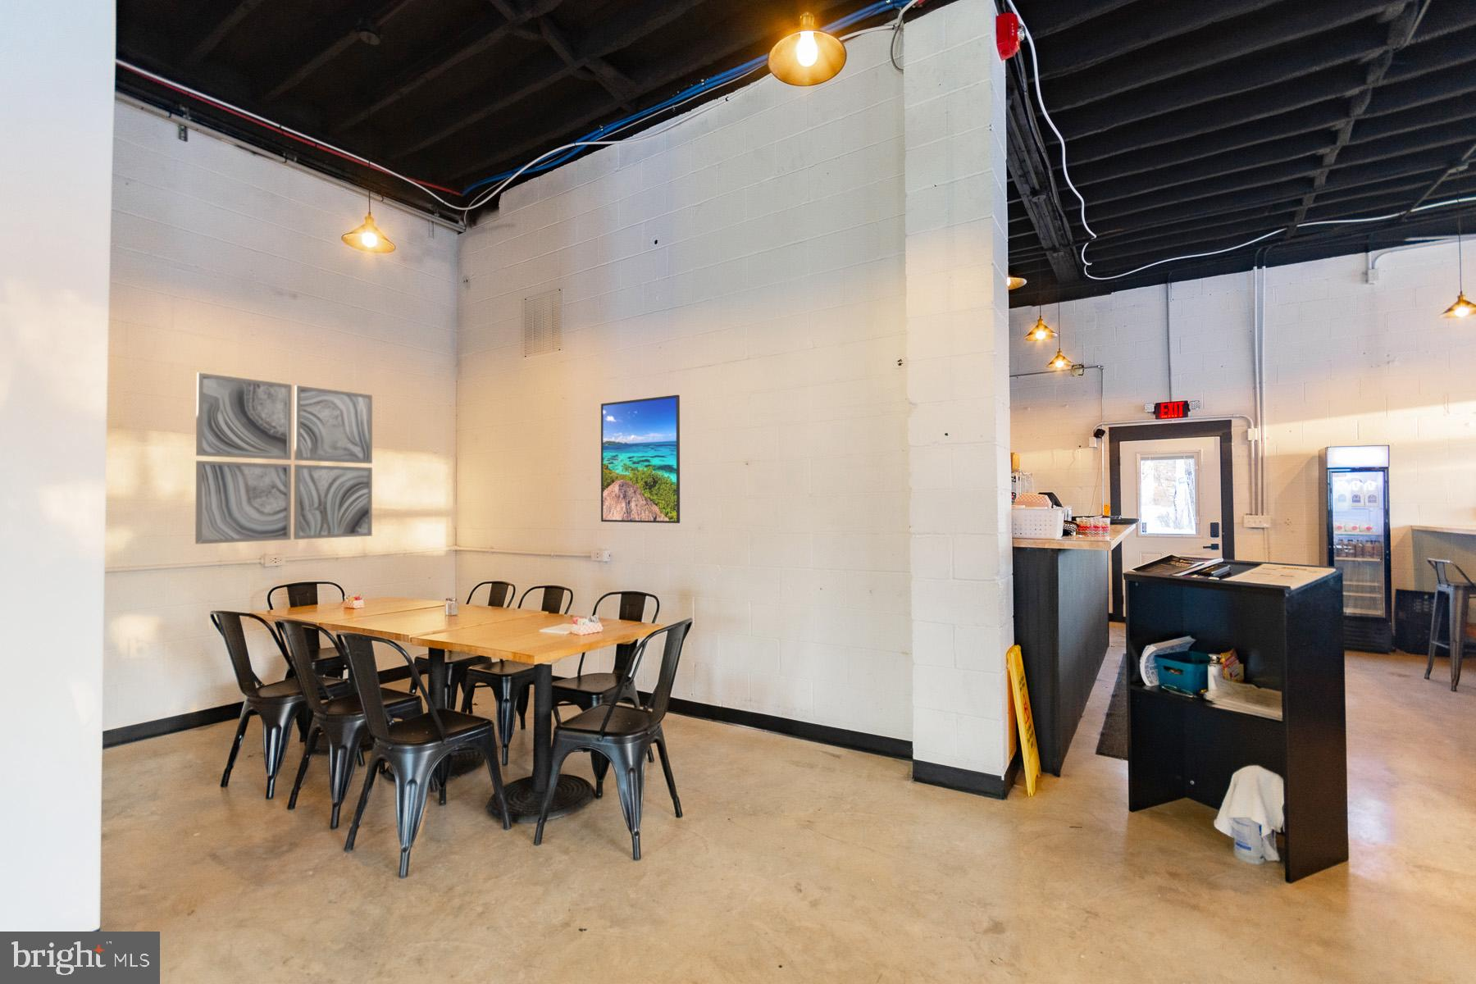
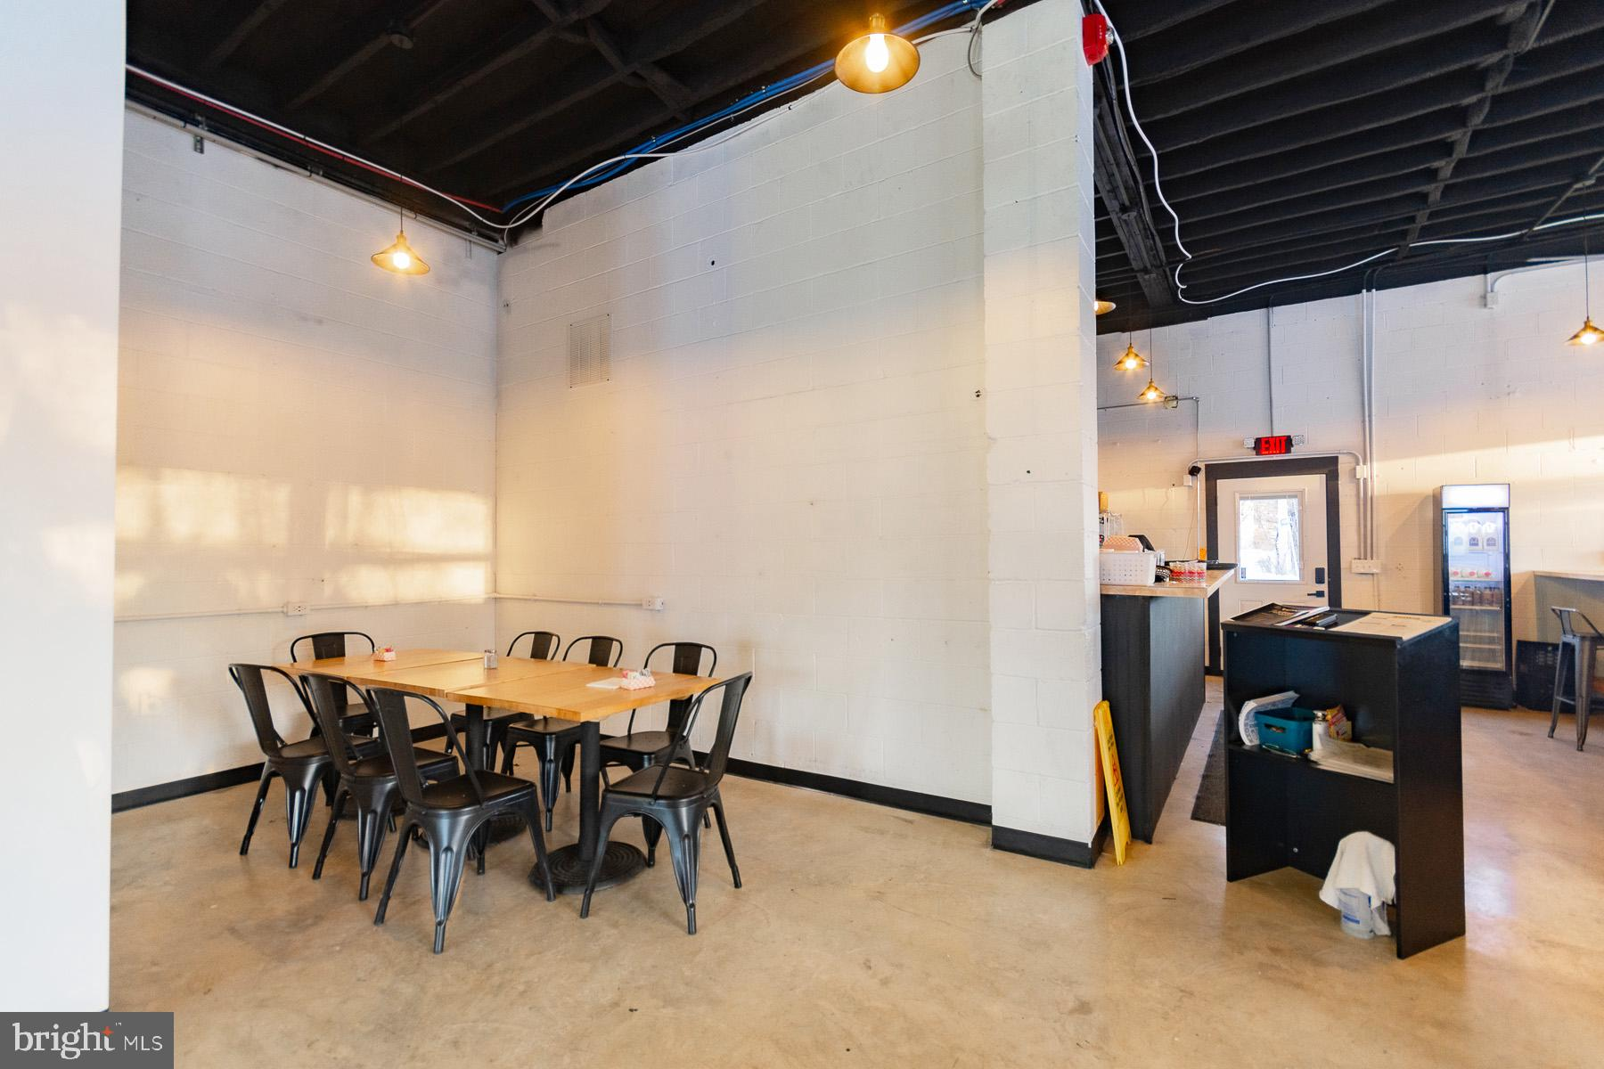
- wall art (290, 465)
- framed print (639, 461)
